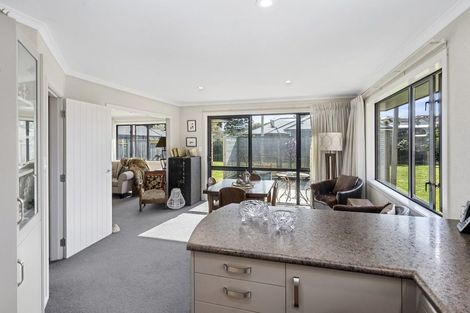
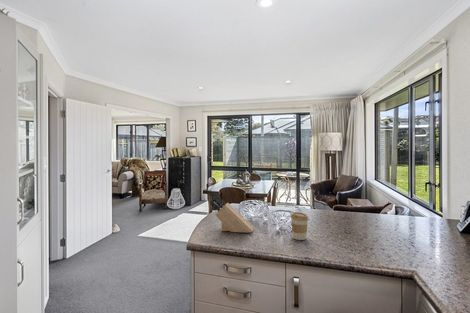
+ knife block (231, 212)
+ coffee cup (299, 225)
